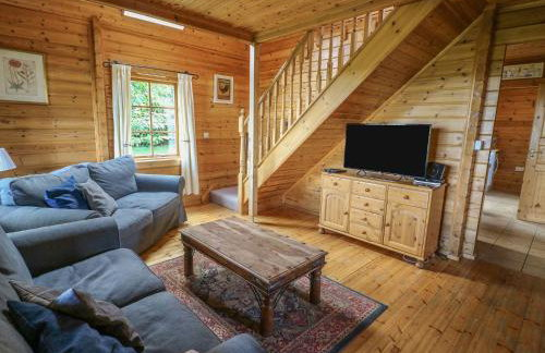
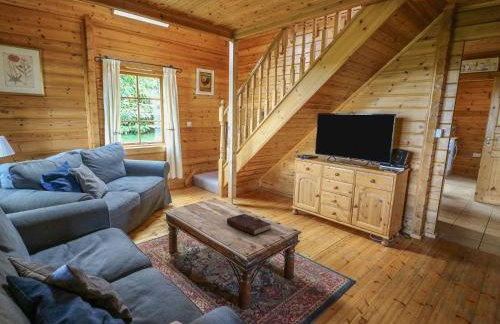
+ book (248, 223)
